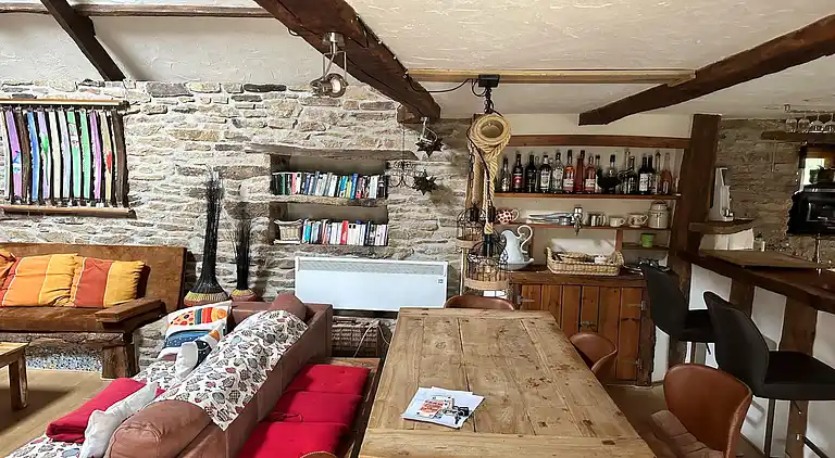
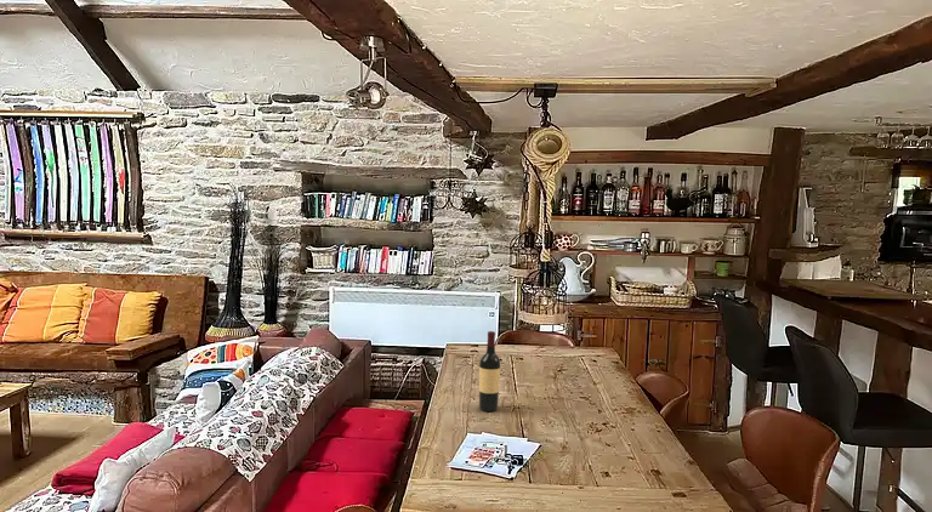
+ wine bottle (489, 370)
